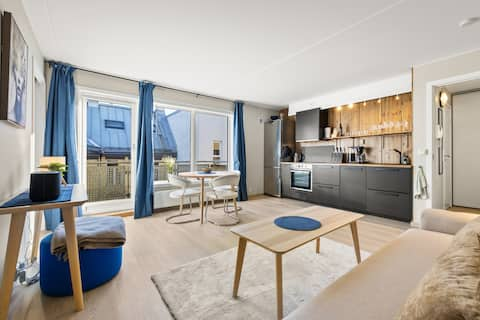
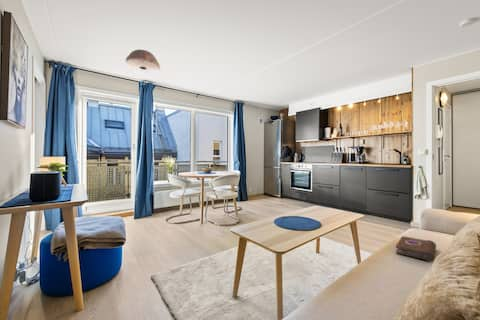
+ ceiling light (143, 60)
+ book (416, 246)
